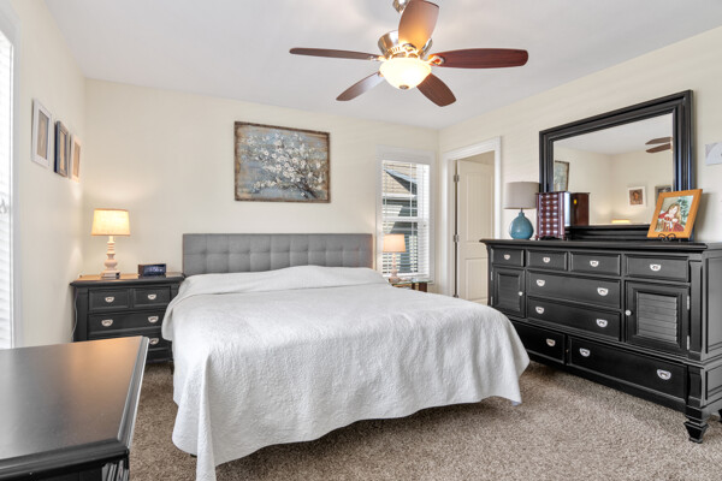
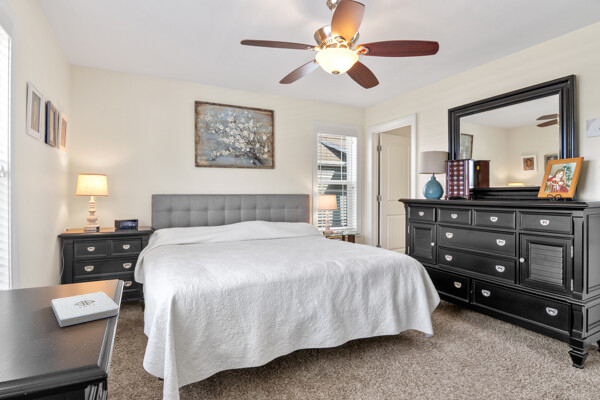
+ notepad (84, 306)
